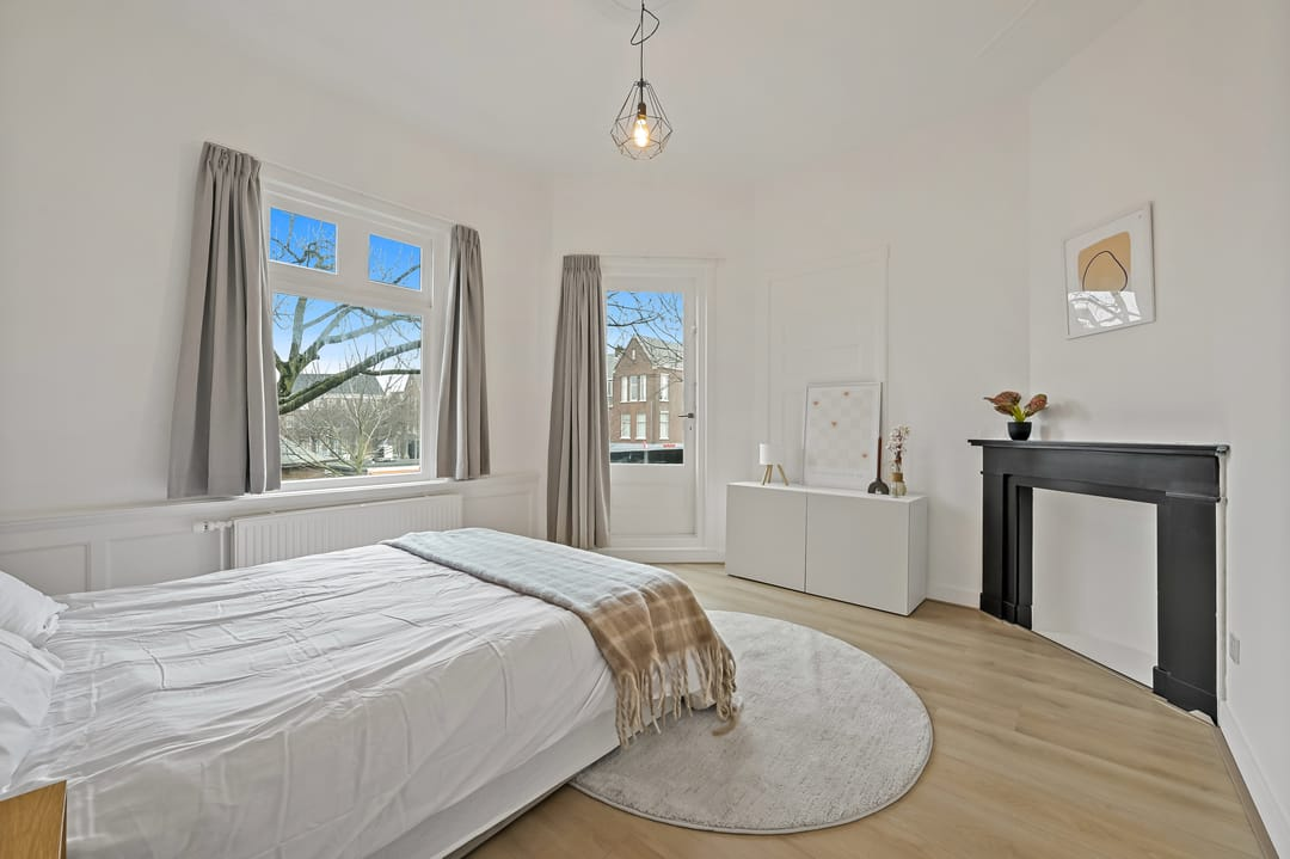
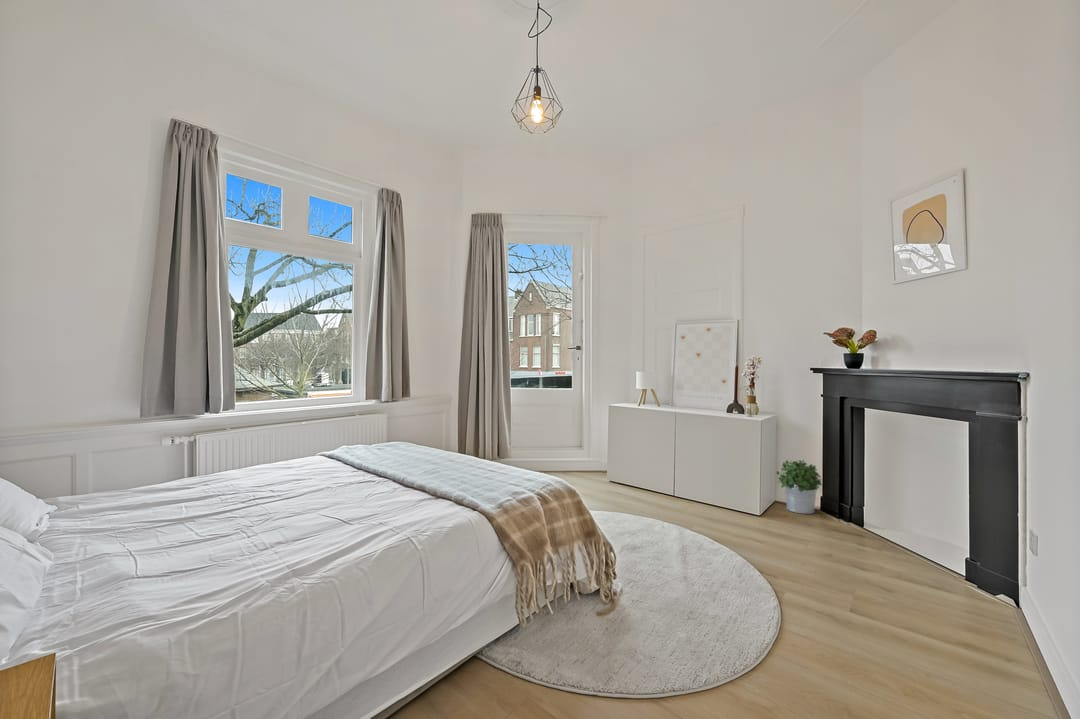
+ potted plant (797, 485)
